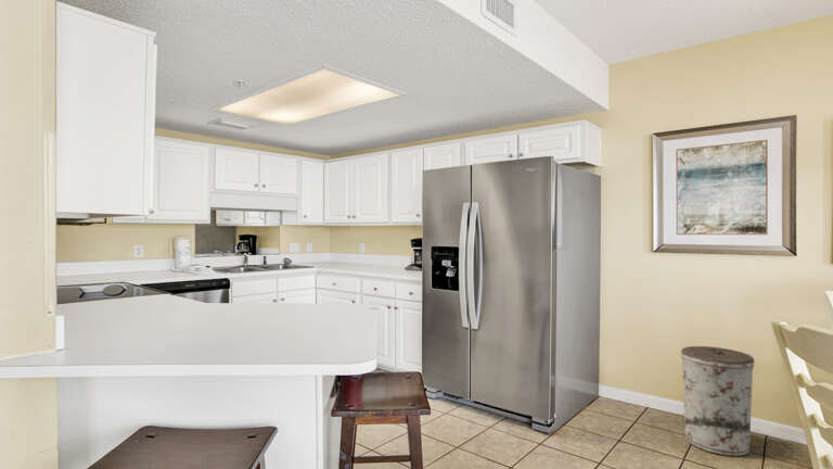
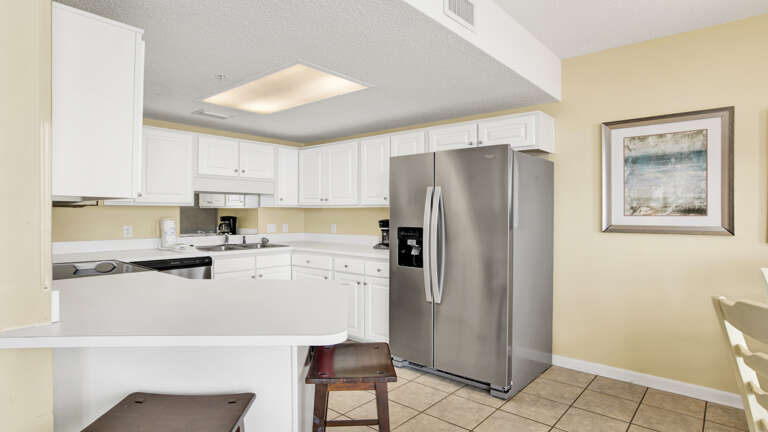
- trash can (716, 395)
